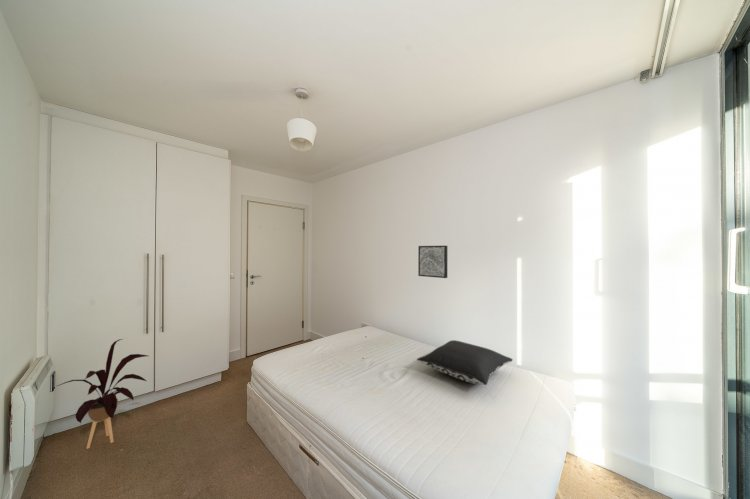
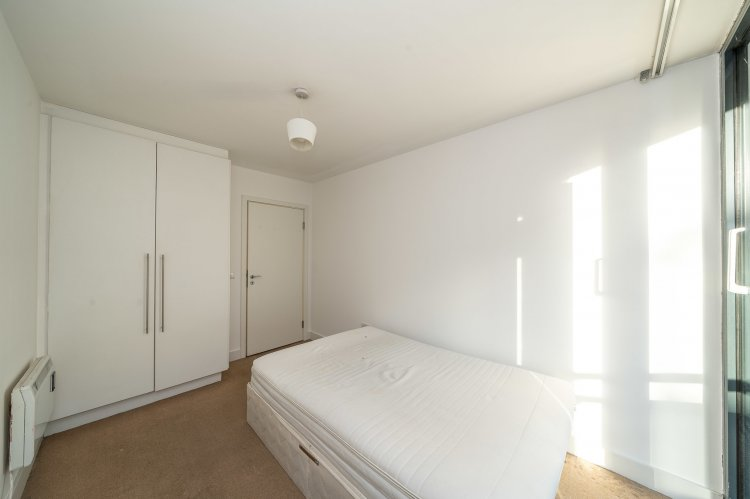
- pillow (464, 359)
- house plant (110, 392)
- wall art (432, 261)
